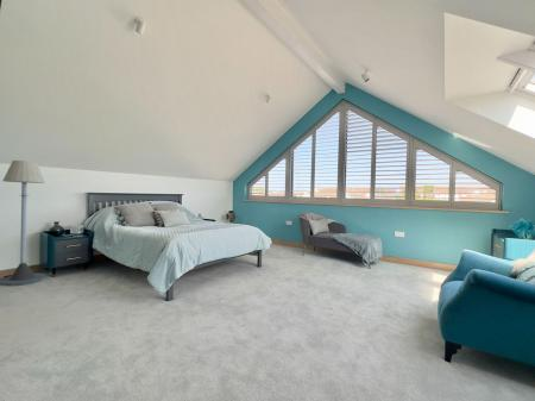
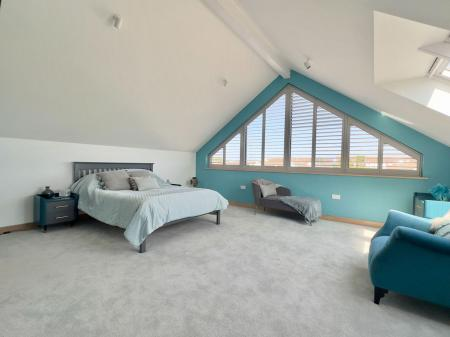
- floor lamp (23, 220)
